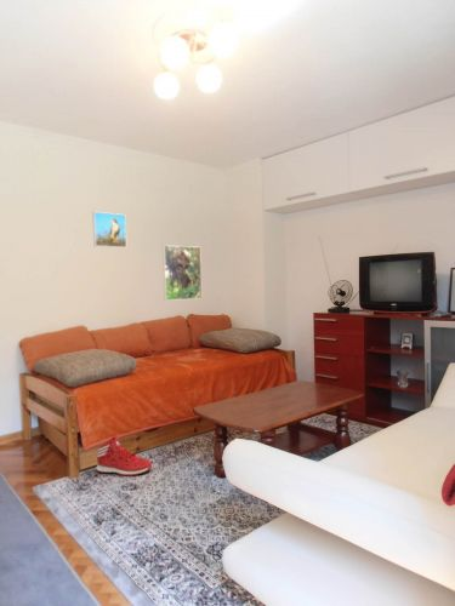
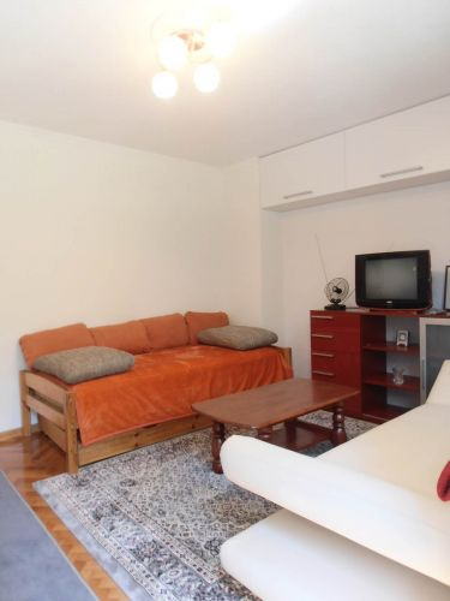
- sneaker (123, 453)
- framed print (182, 273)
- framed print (109, 229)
